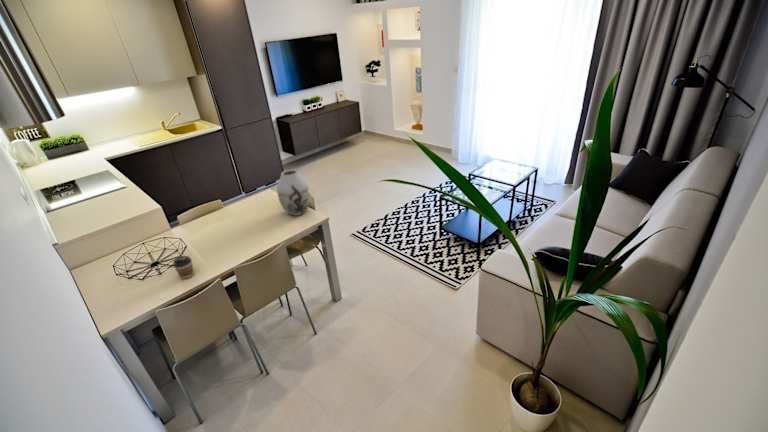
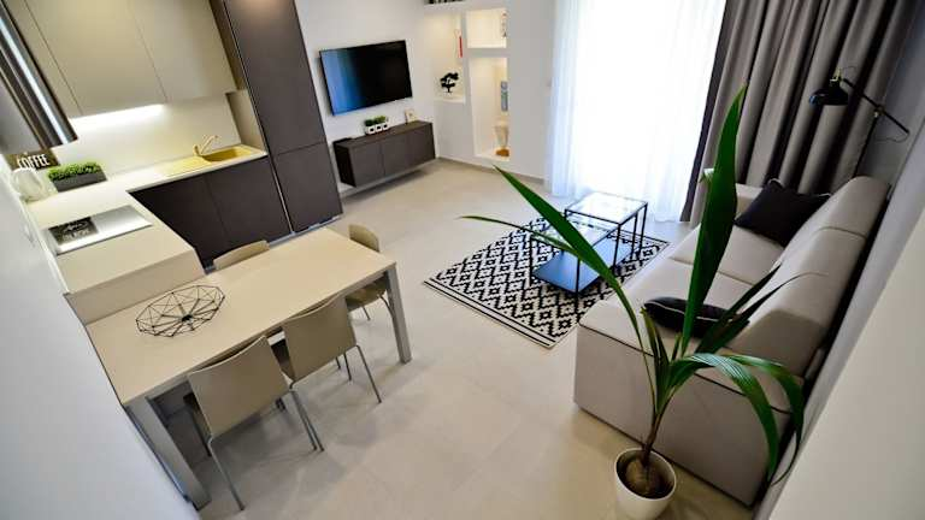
- vase (293, 192)
- coffee cup (183, 266)
